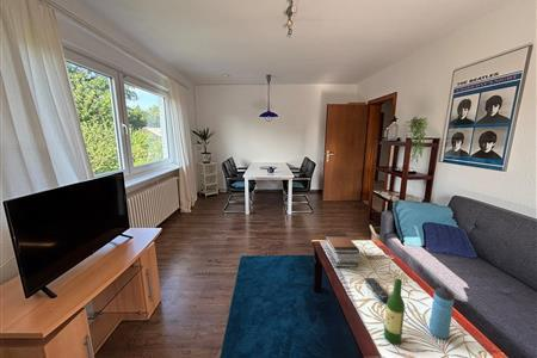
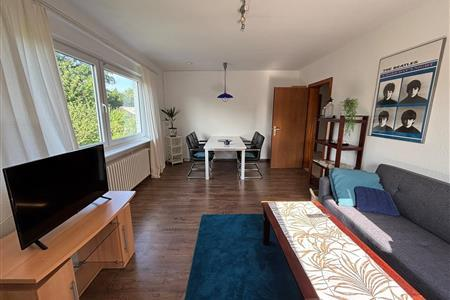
- water bottle (442, 310)
- book stack (340, 249)
- wine bottle (395, 309)
- remote control (376, 288)
